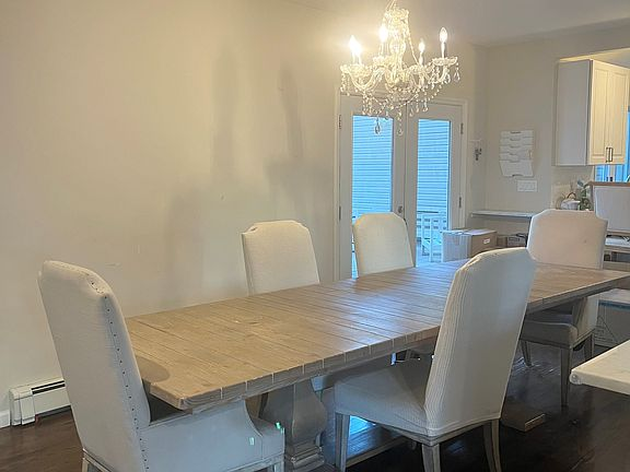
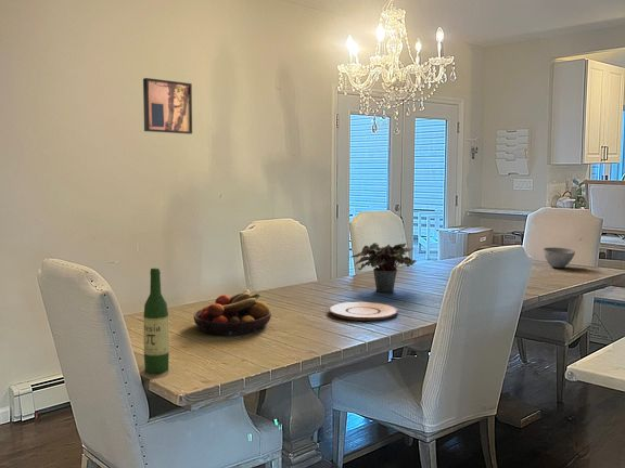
+ bowl (558, 258)
+ wine bottle (155, 320)
+ fruit bowl (232, 309)
+ wall art (168, 106)
+ plate (362, 311)
+ potted plant (383, 266)
